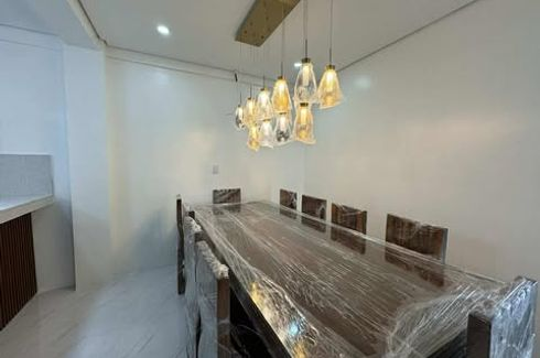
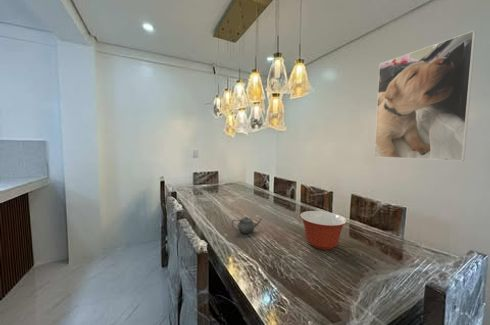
+ mixing bowl (322, 230)
+ teapot (247, 224)
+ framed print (415, 105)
